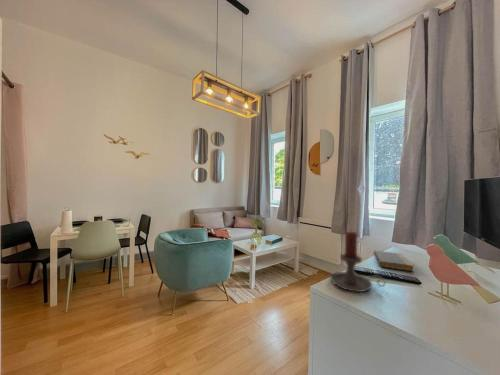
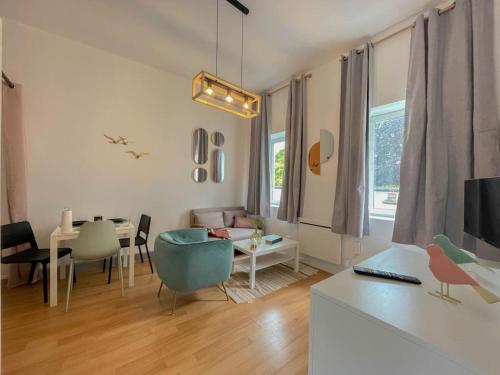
- book (391, 259)
- candle holder (357, 258)
